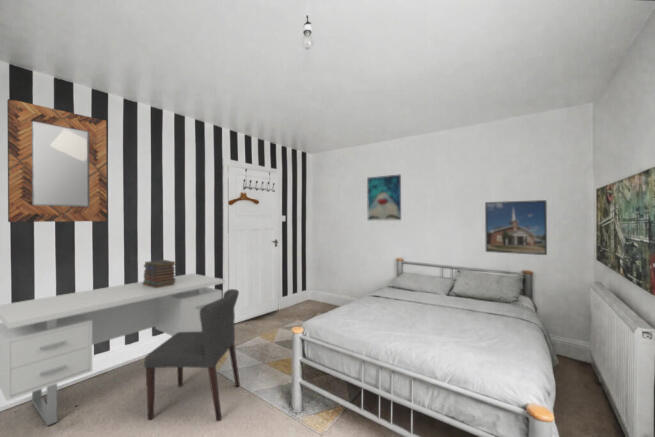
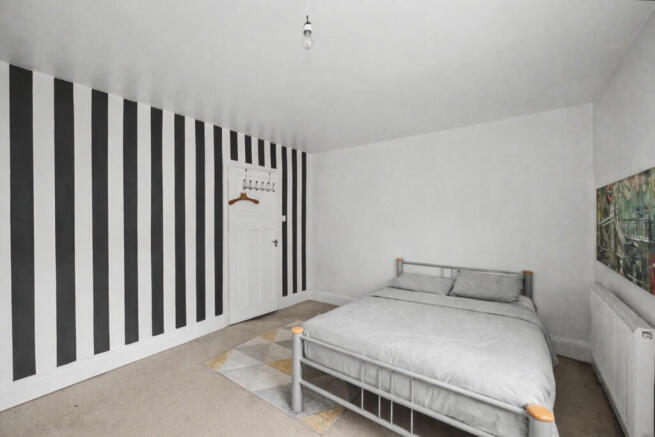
- chair (199, 346)
- desk (129, 333)
- wall art (383, 198)
- home mirror (61, 166)
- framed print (514, 227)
- book stack (159, 273)
